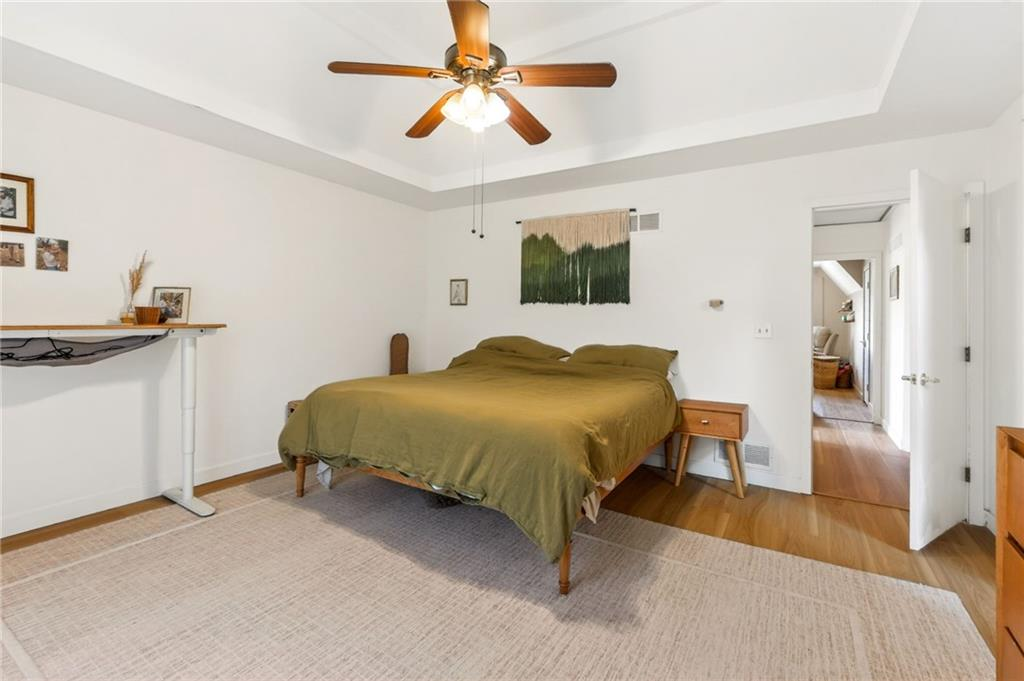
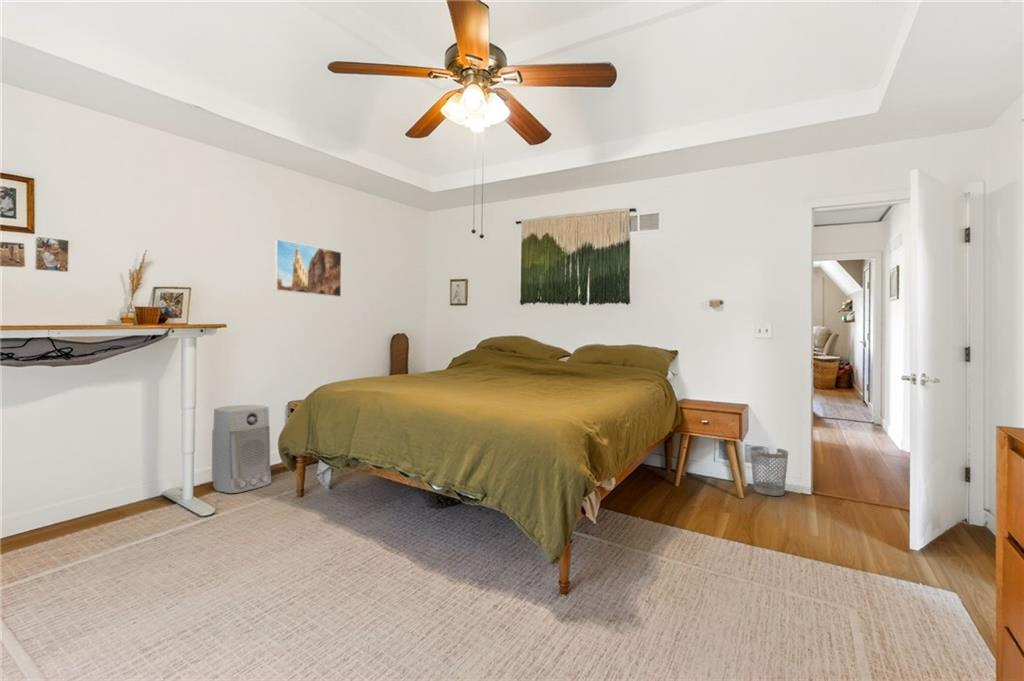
+ wastebasket (768, 470)
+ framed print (309, 269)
+ air purifier (240, 445)
